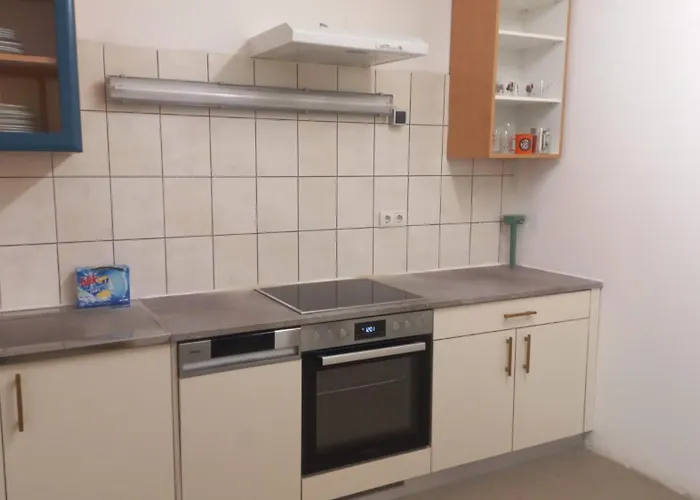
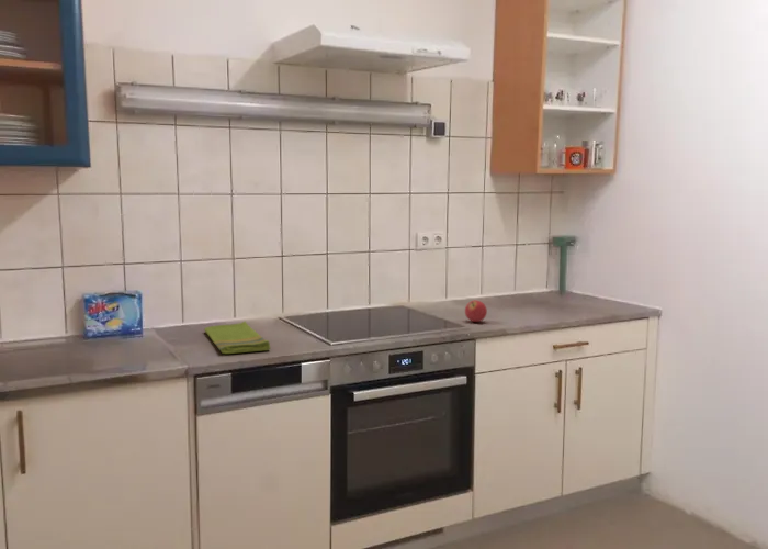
+ dish towel (235, 336)
+ fruit (475, 311)
